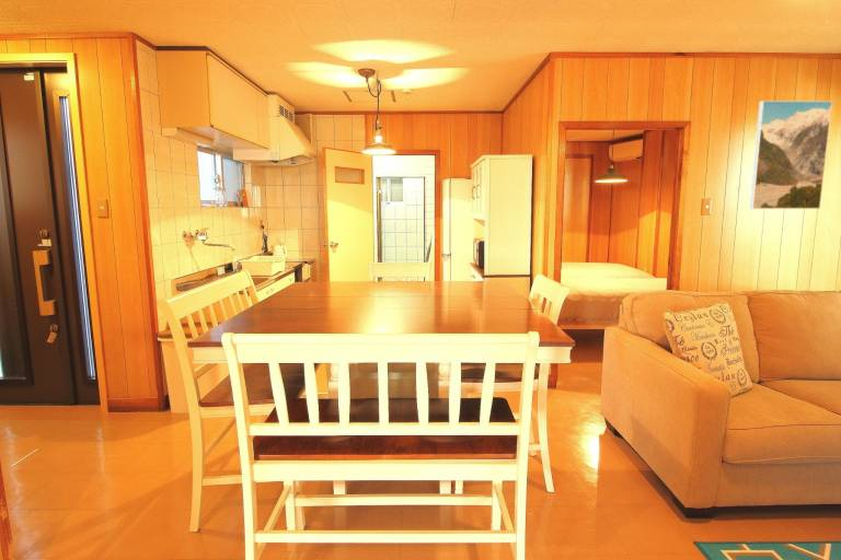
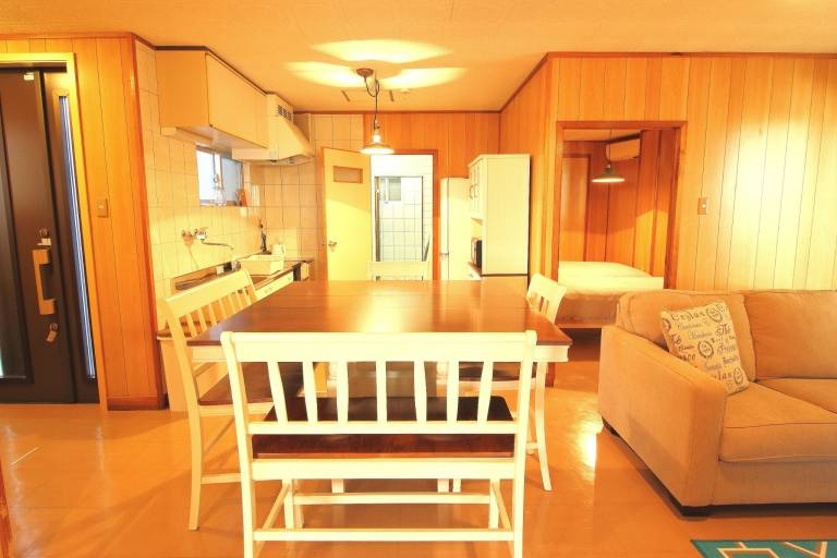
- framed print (790, 155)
